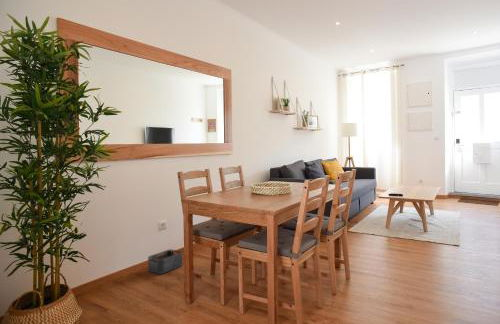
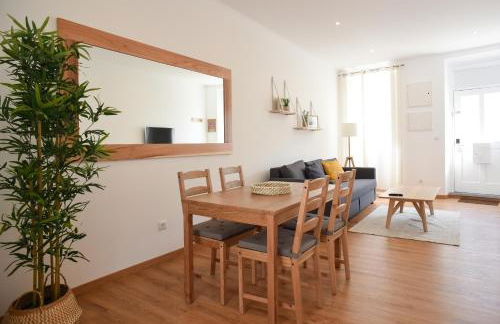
- storage bin (165, 261)
